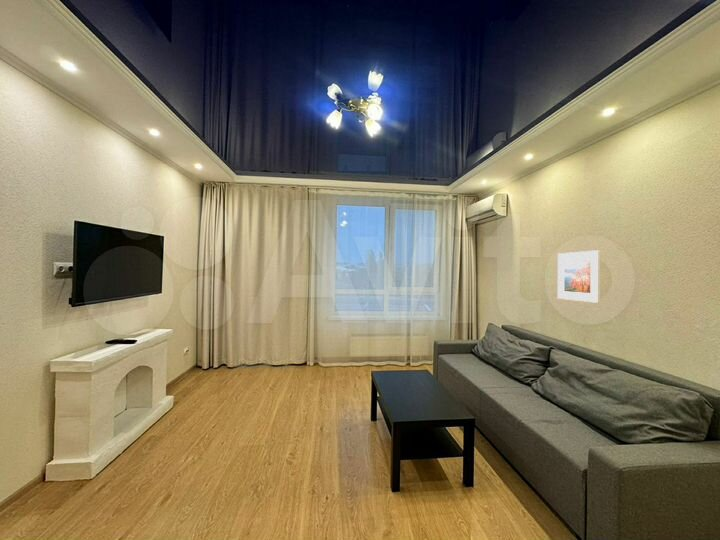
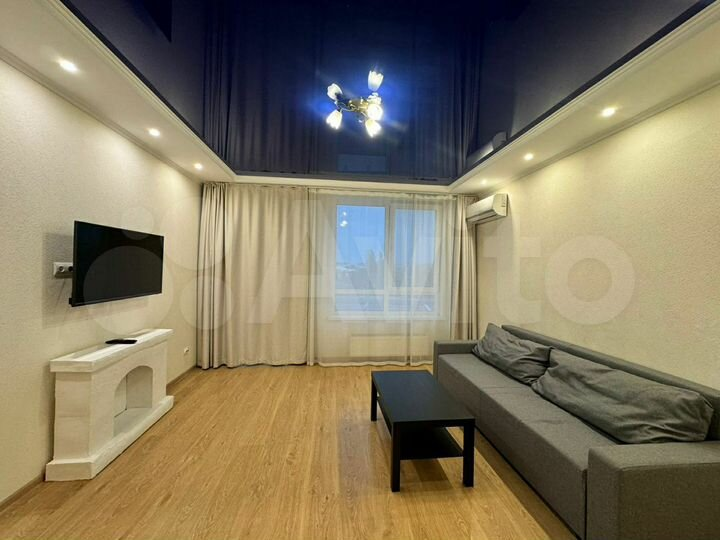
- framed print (577, 276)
